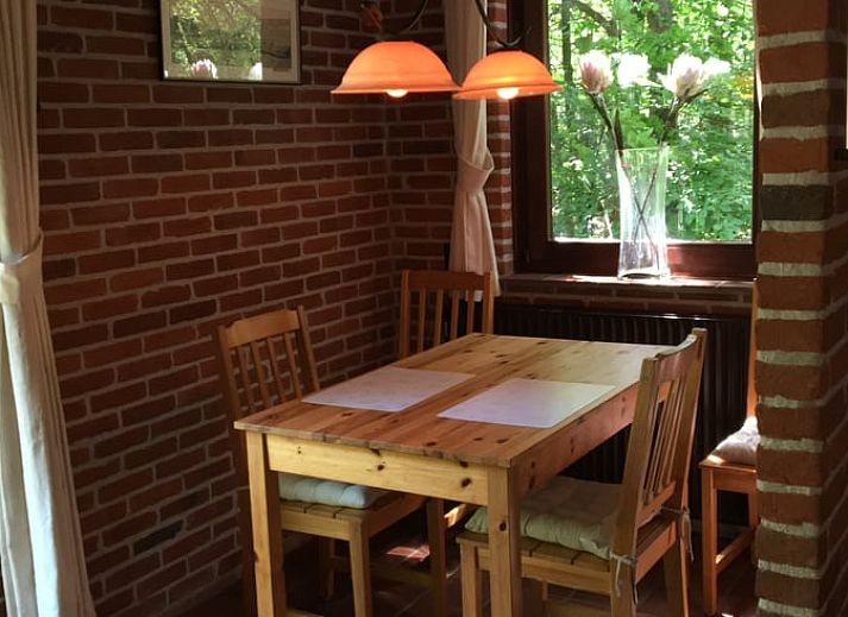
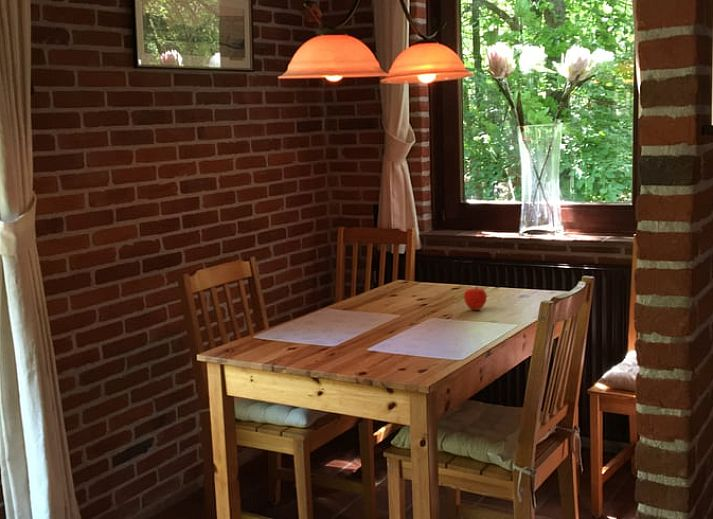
+ fruit (475, 297)
